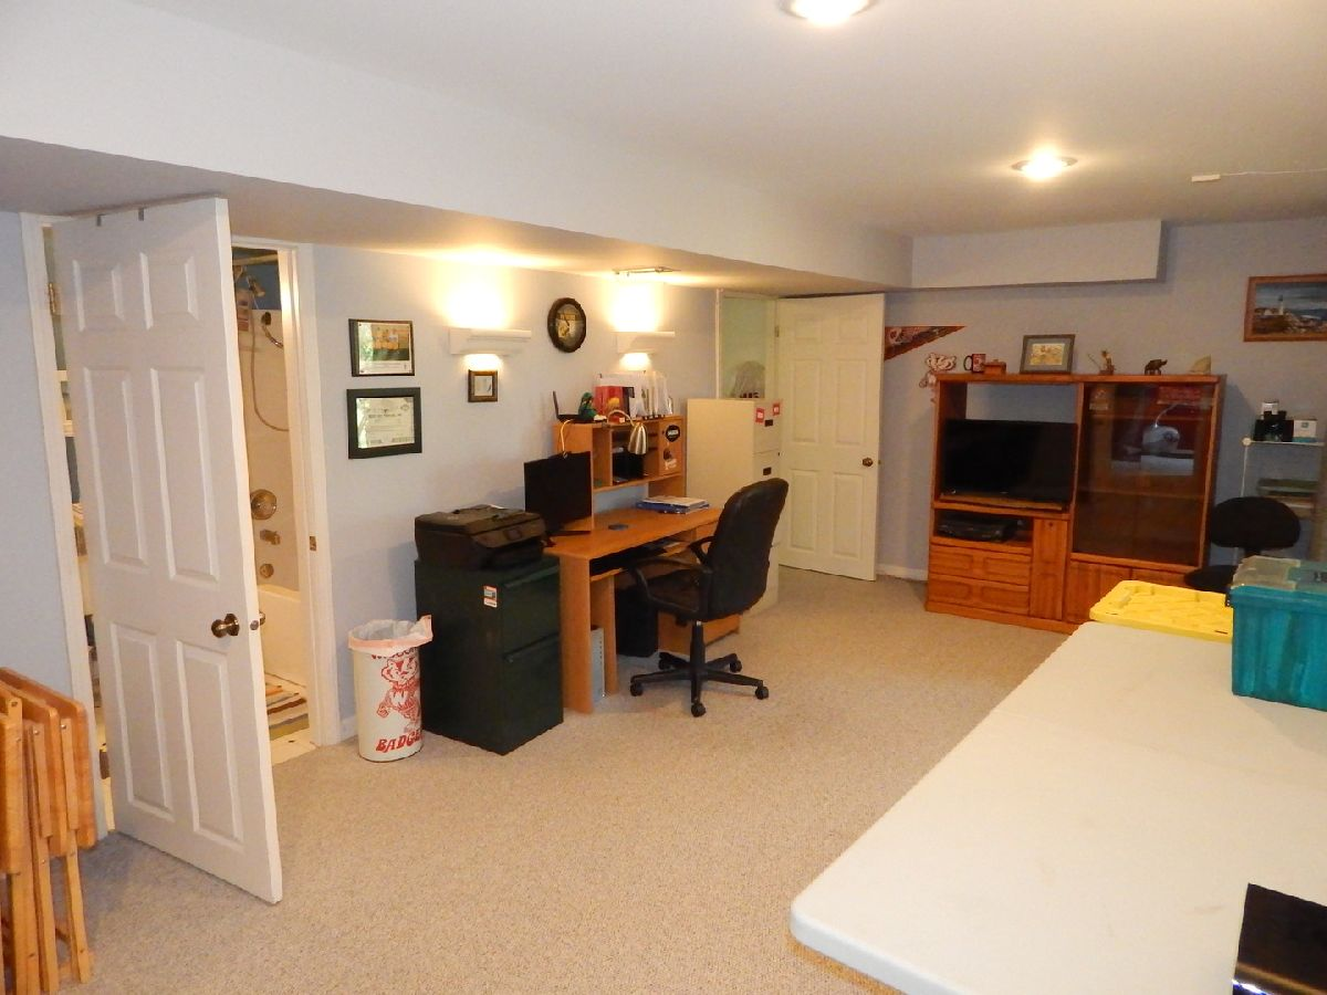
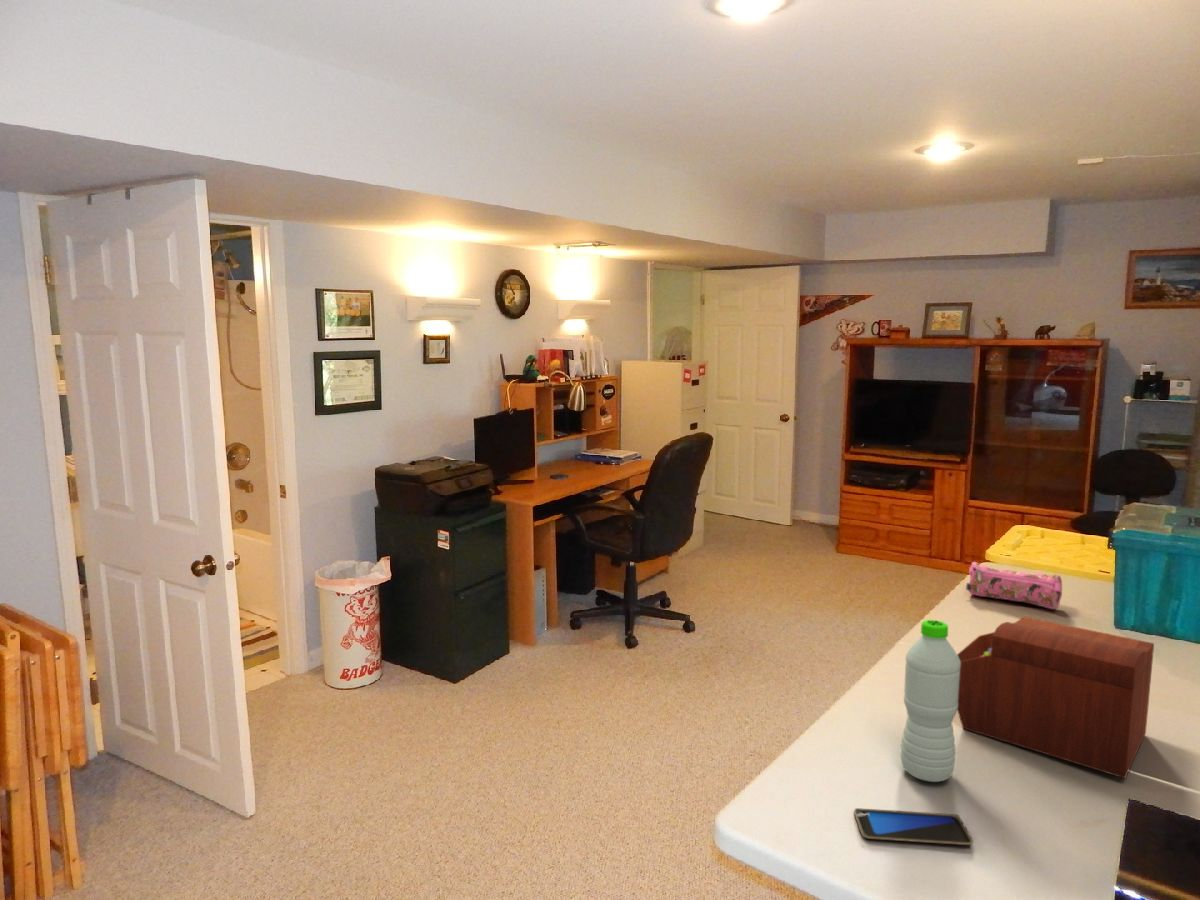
+ pencil case (1014, 585)
+ water bottle (930, 699)
+ sewing box (1046, 675)
+ smartphone (911, 826)
